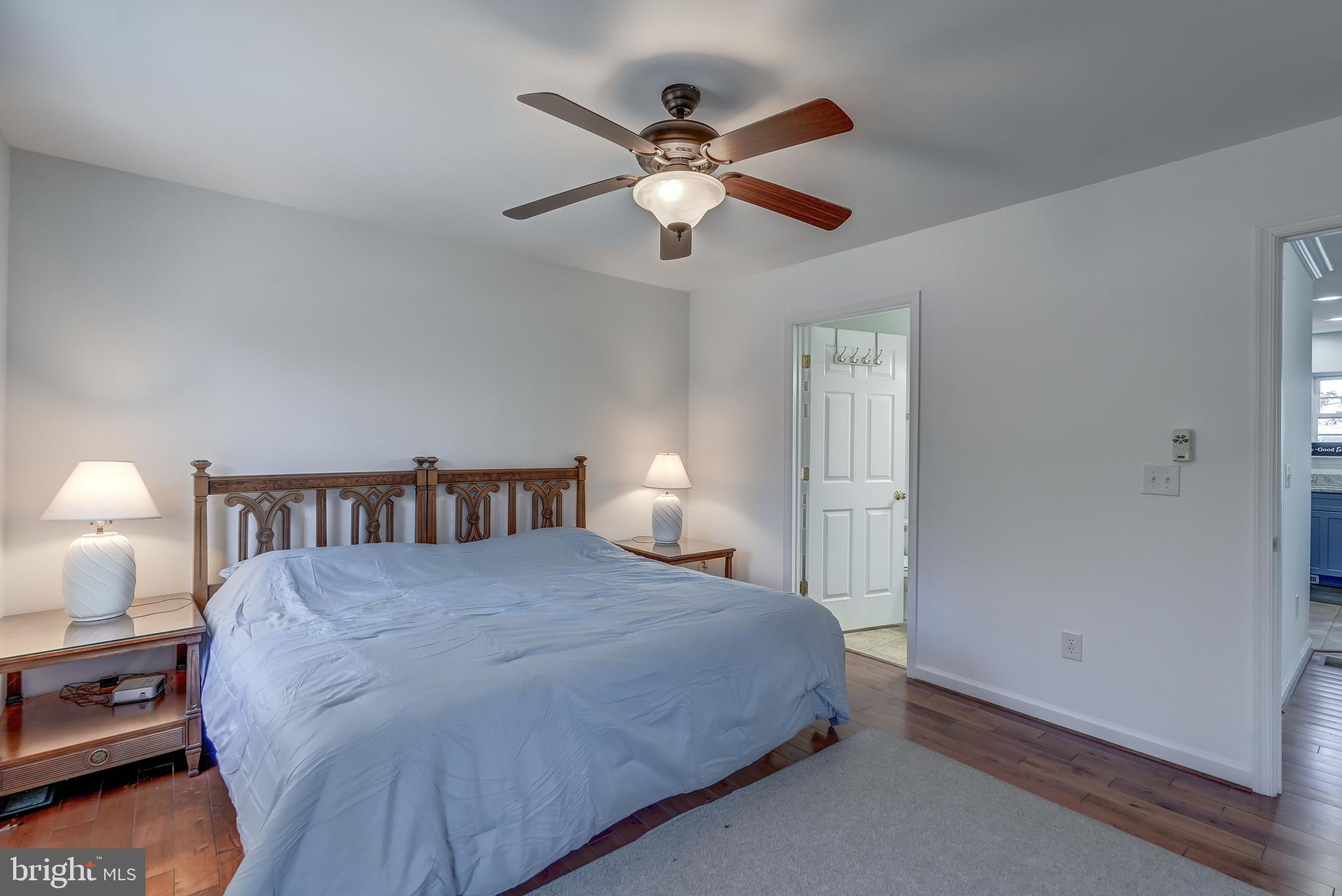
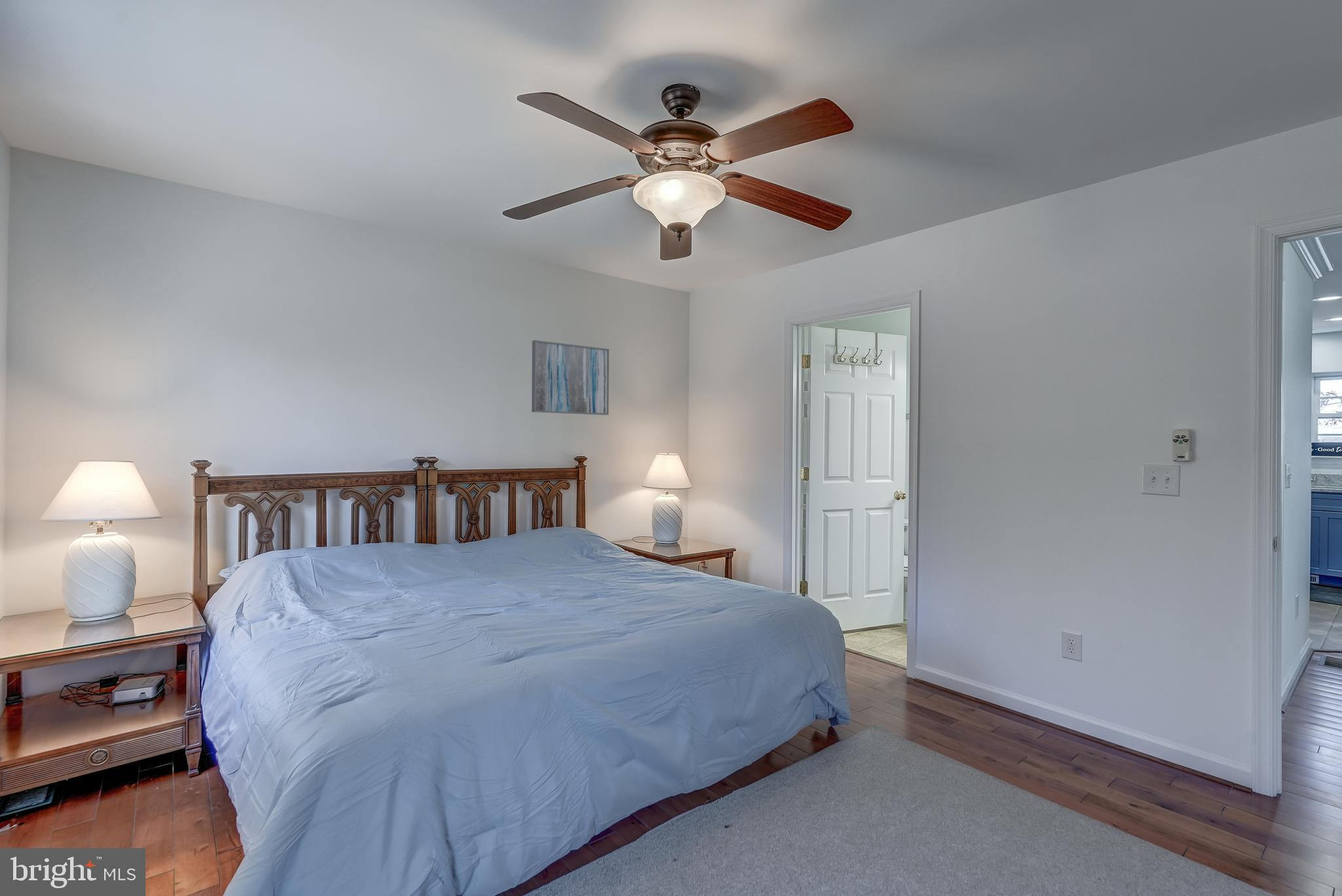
+ wall art (571, 379)
